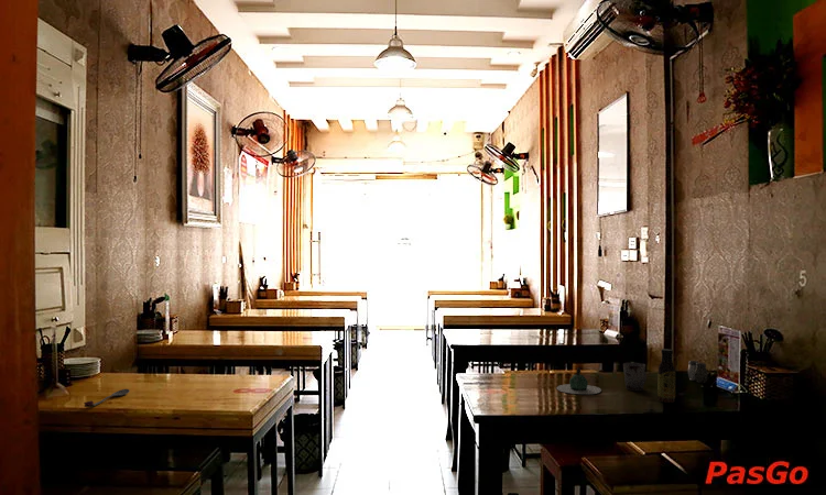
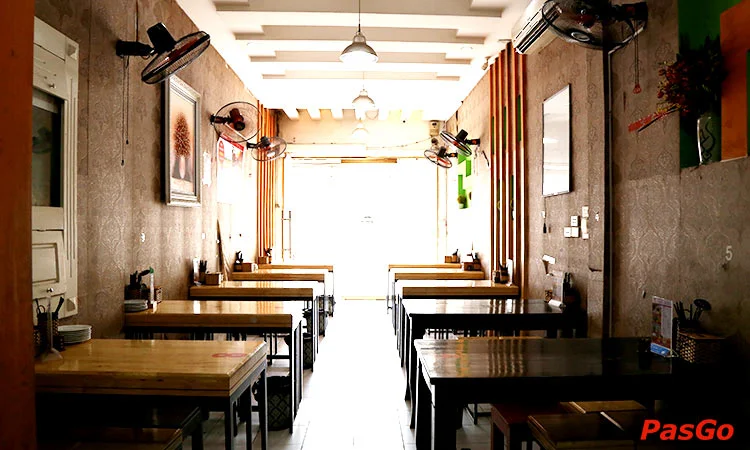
- spoon (107, 397)
- salt and pepper shaker (697, 371)
- teapot (578, 377)
- cup (637, 377)
- sauce bottle (666, 375)
